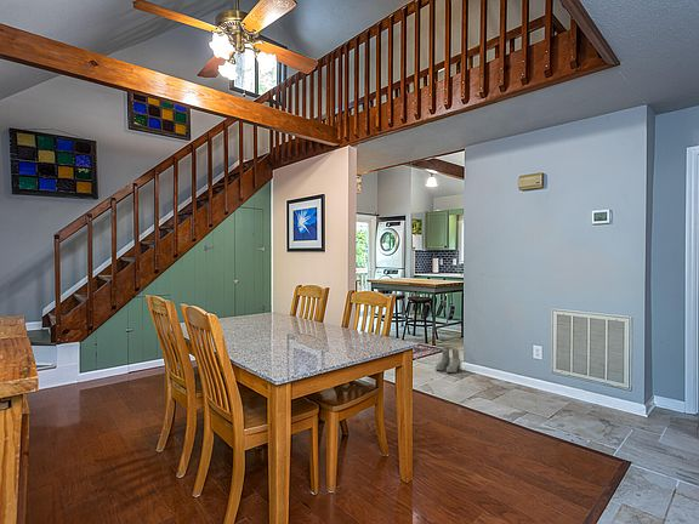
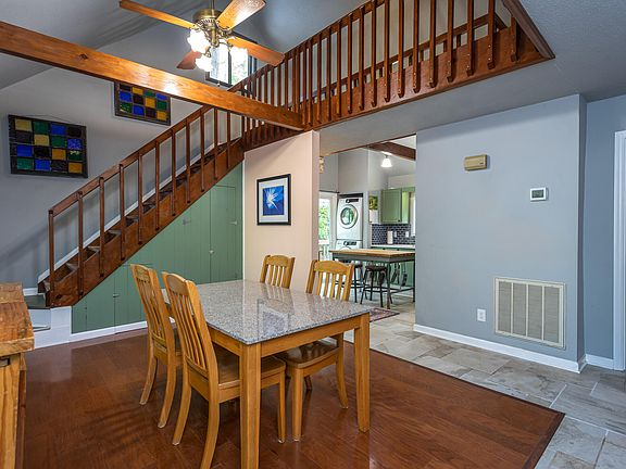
- boots (448, 359)
